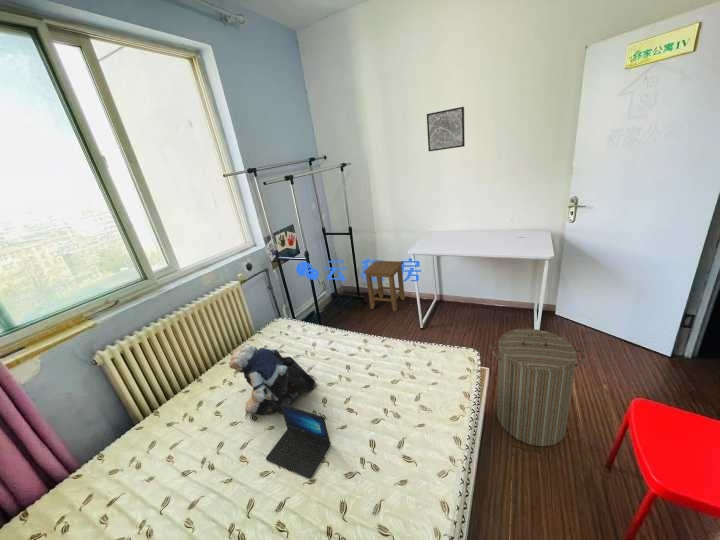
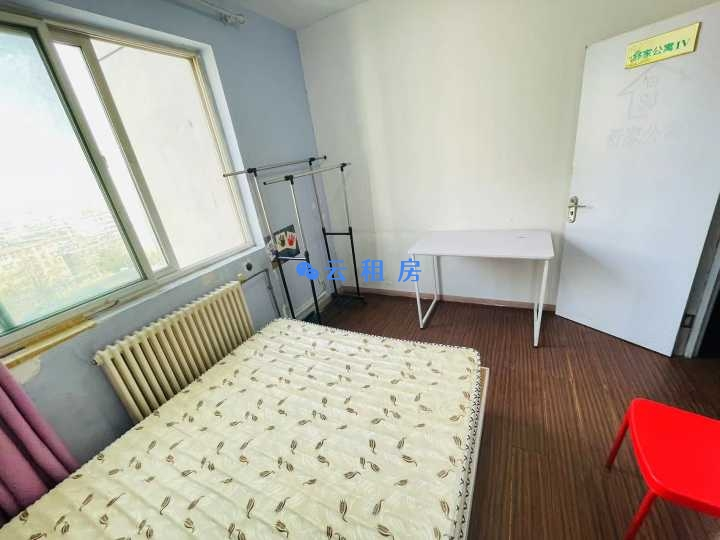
- stool (385, 287)
- laptop (294, 438)
- teddy bear (272, 367)
- laundry hamper (532, 379)
- wall art (445, 130)
